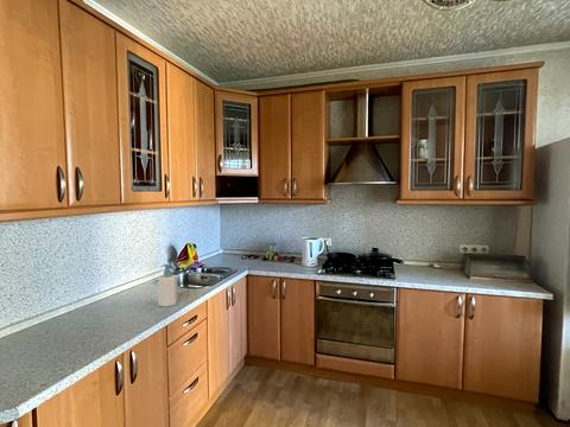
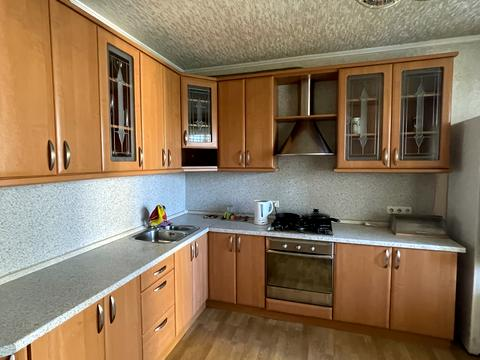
- soap bottle (167, 283)
